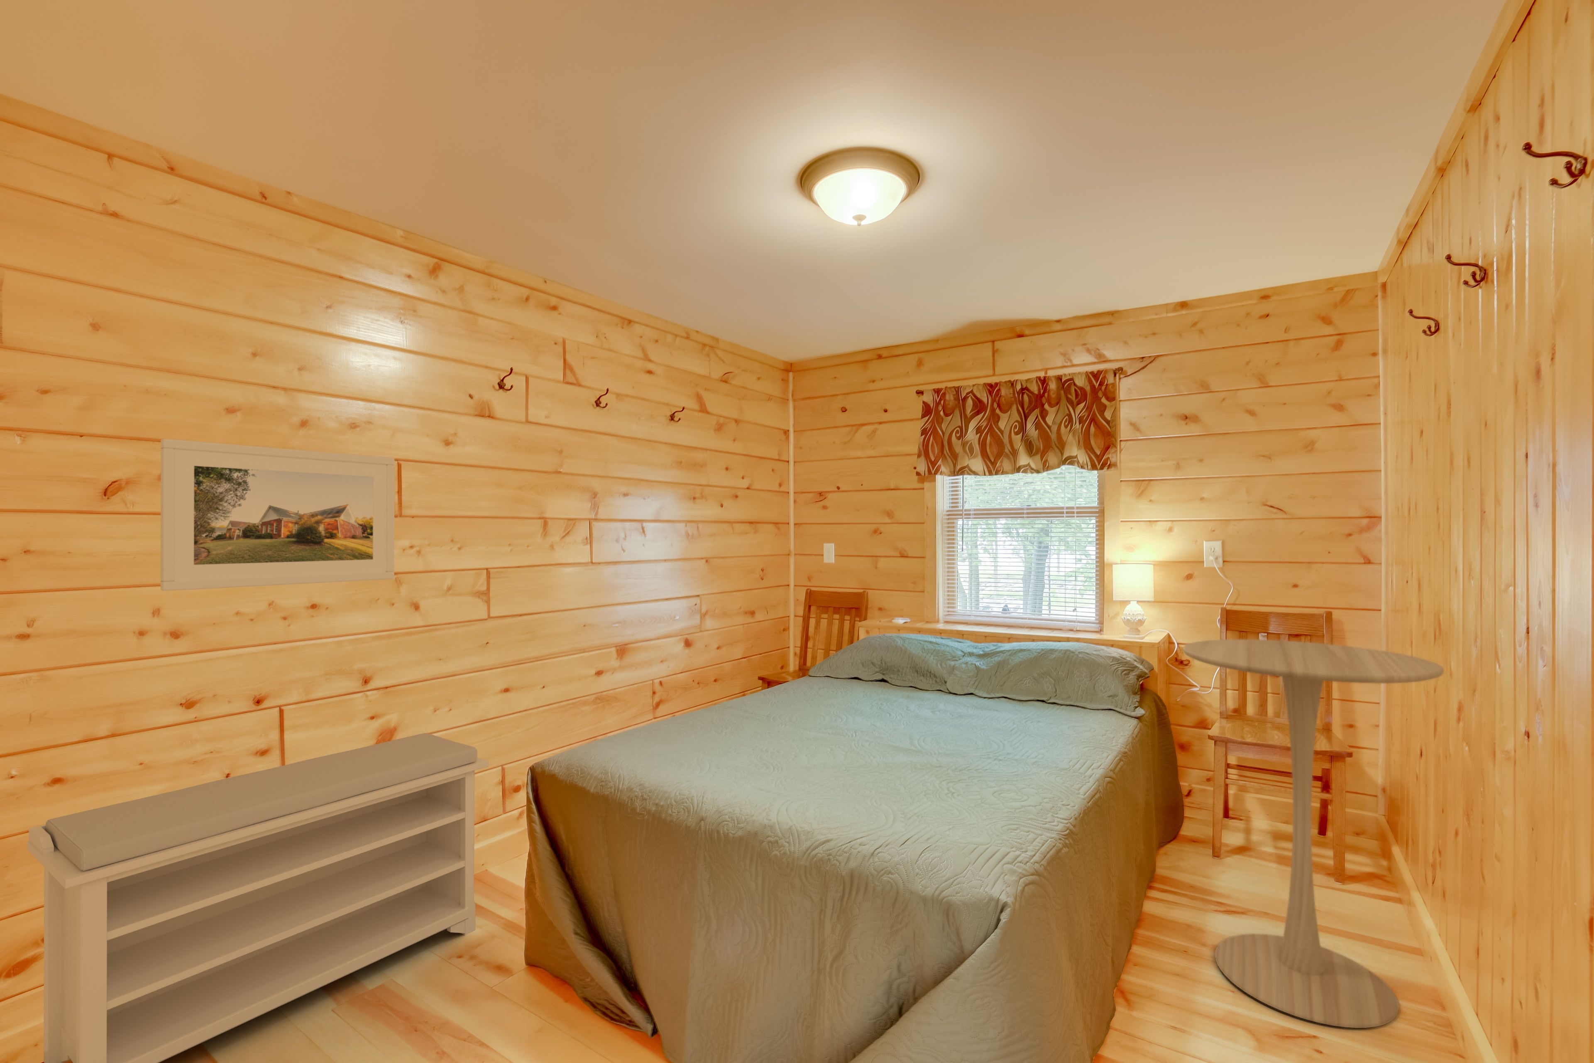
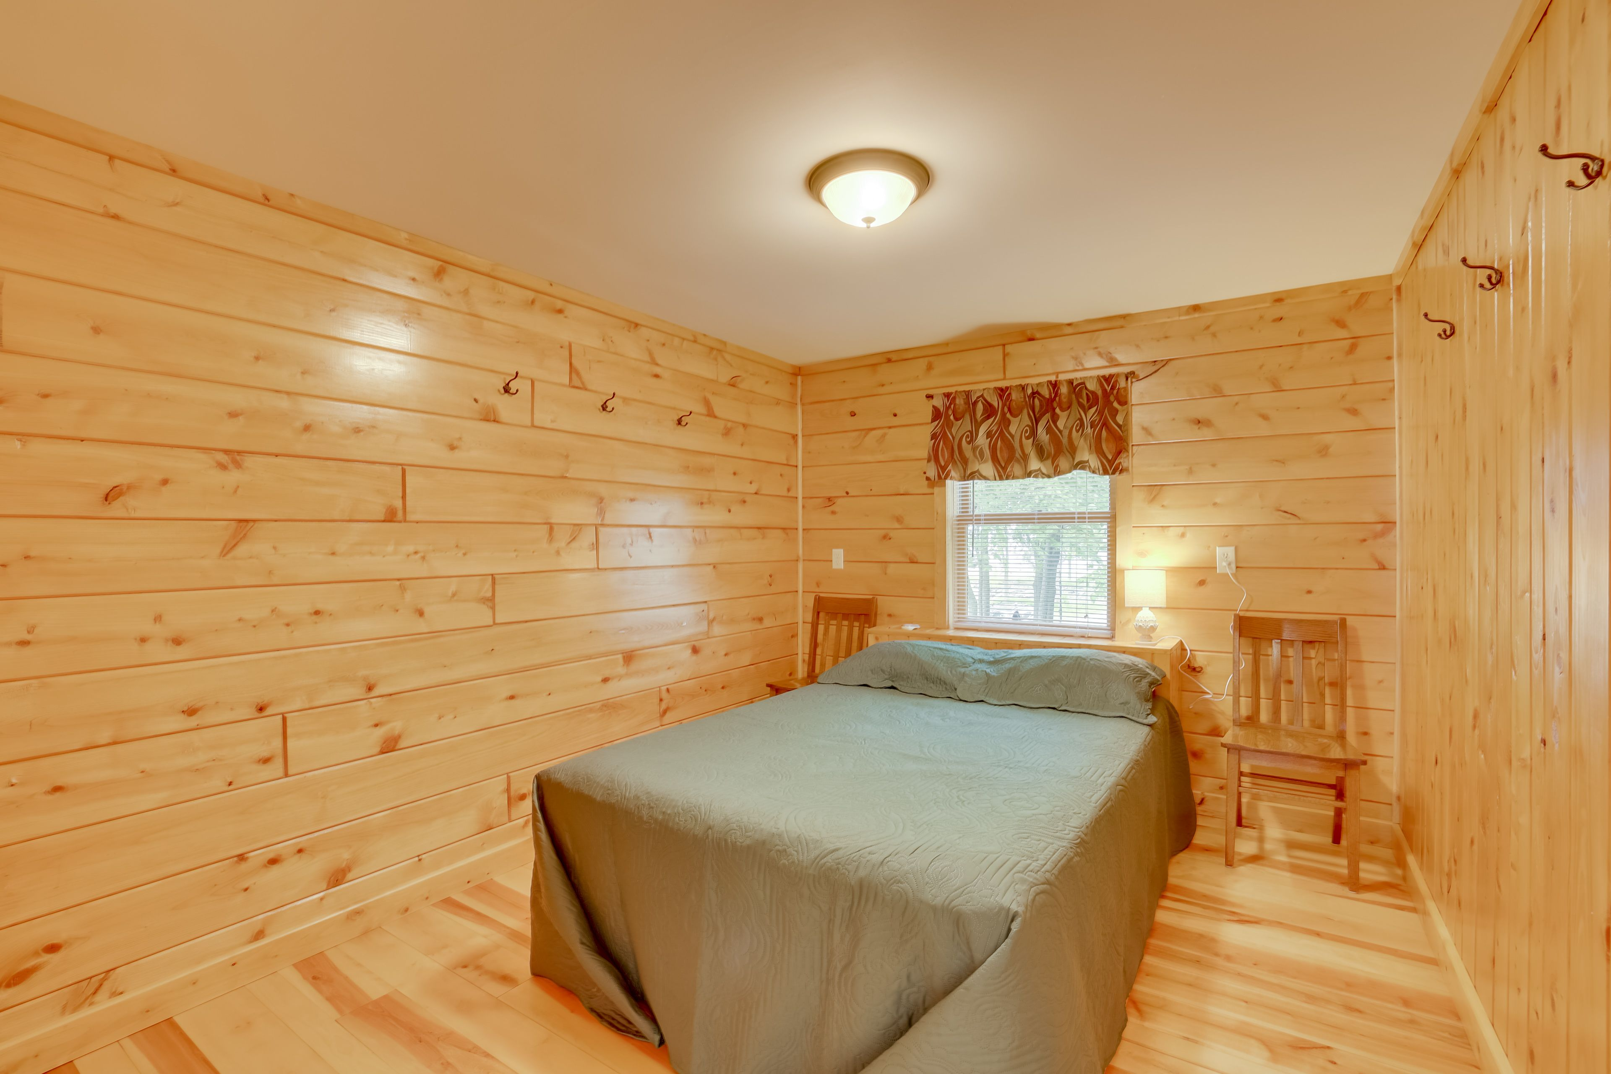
- pedestal table (1302, 816)
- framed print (291, 516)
- bench (292, 881)
